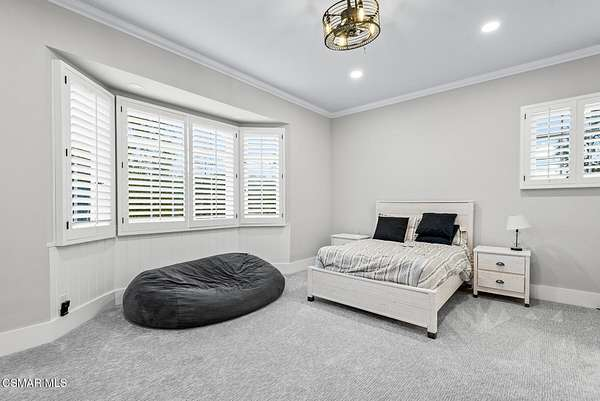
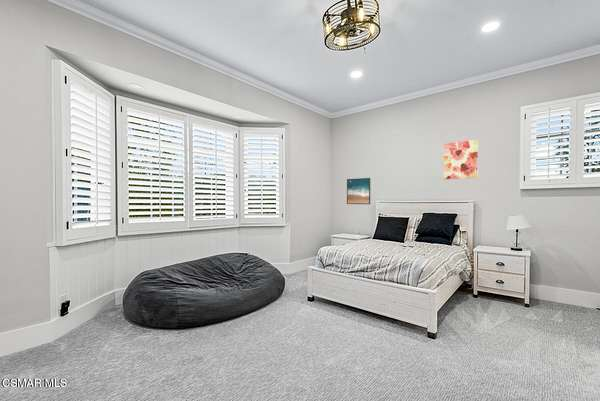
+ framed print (358, 191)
+ wall art (460, 160)
